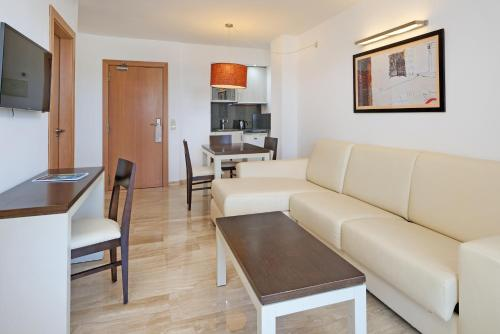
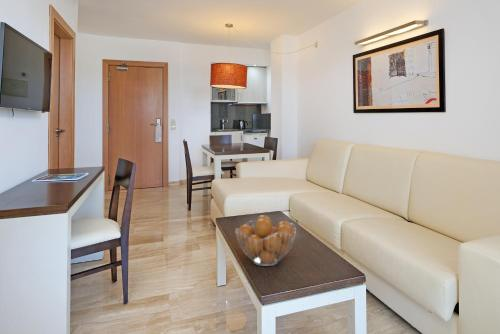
+ fruit basket (265, 239)
